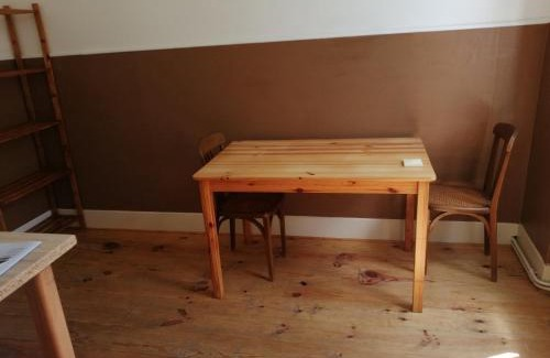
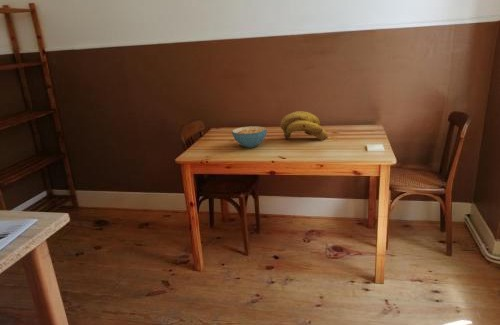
+ banana bunch (304, 125)
+ cereal bowl (249, 138)
